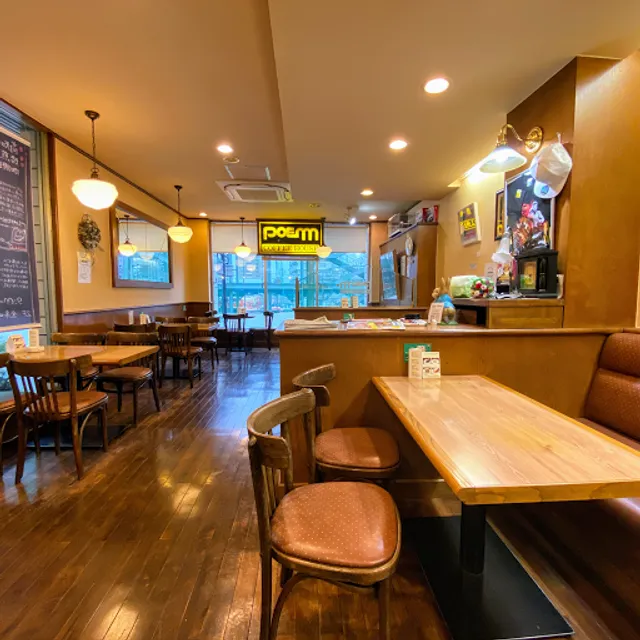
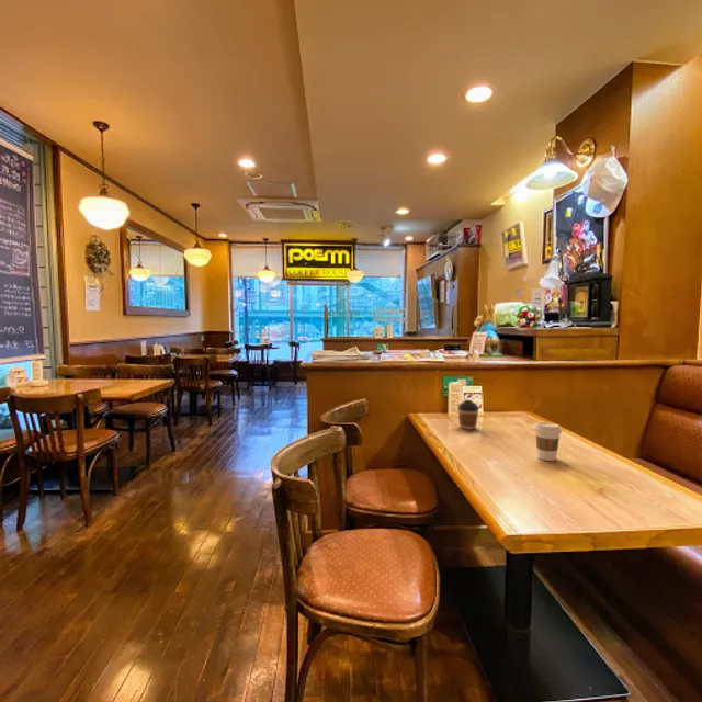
+ coffee cup (467, 414)
+ coffee cup (546, 441)
